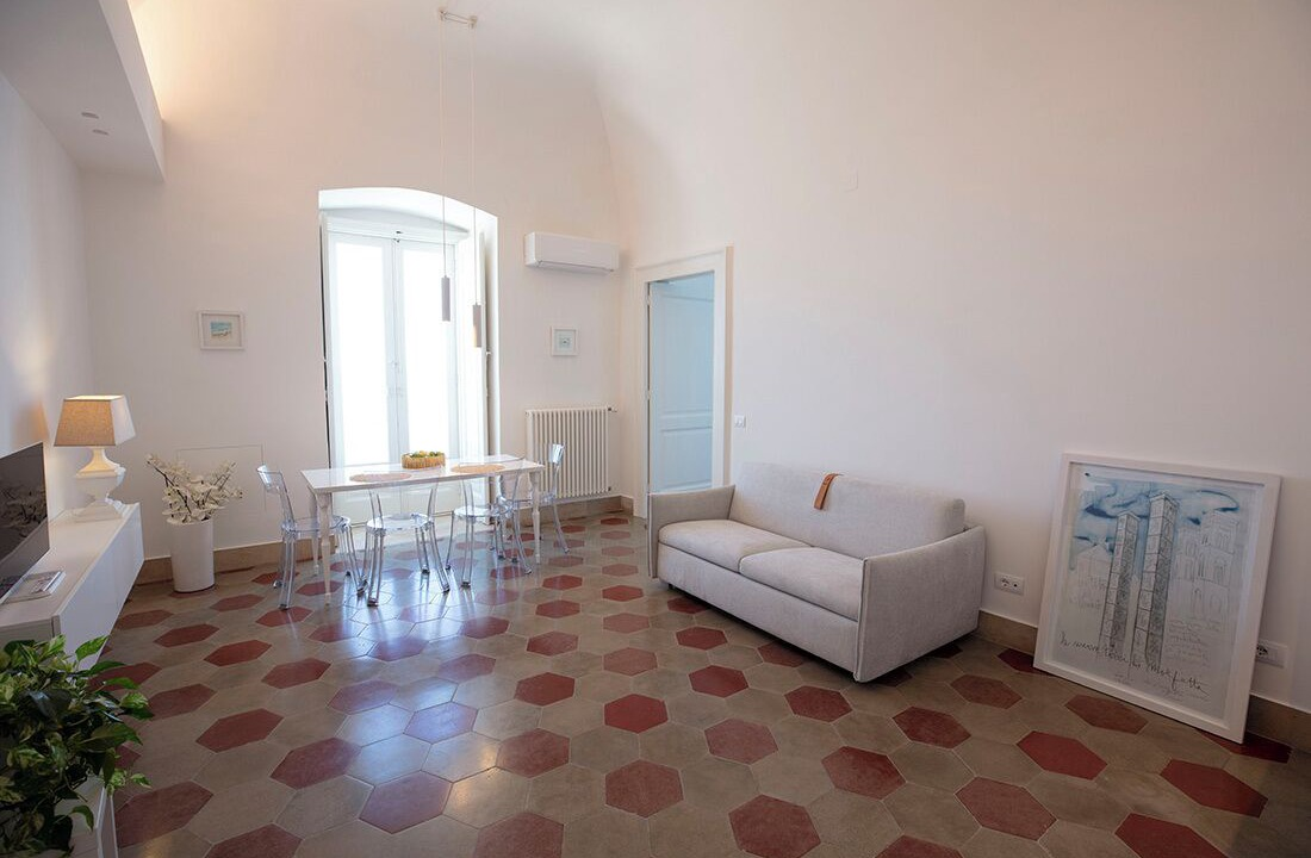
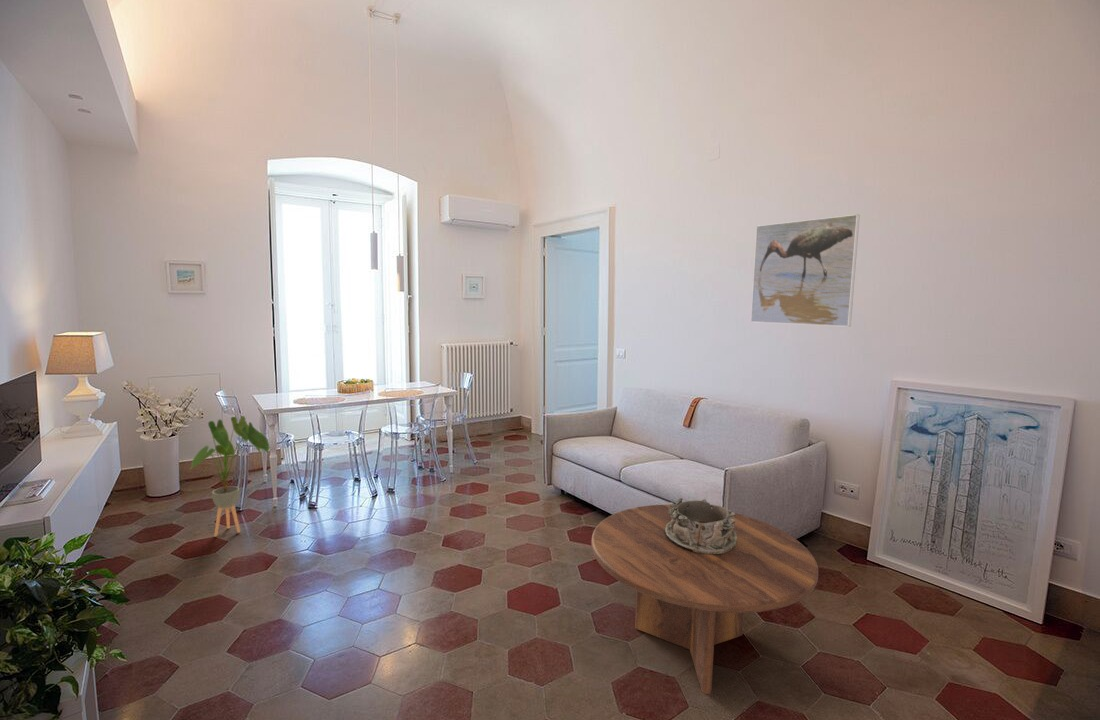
+ coffee table (696, 596)
+ house plant (230, 474)
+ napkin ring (701, 521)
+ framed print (800, 273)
